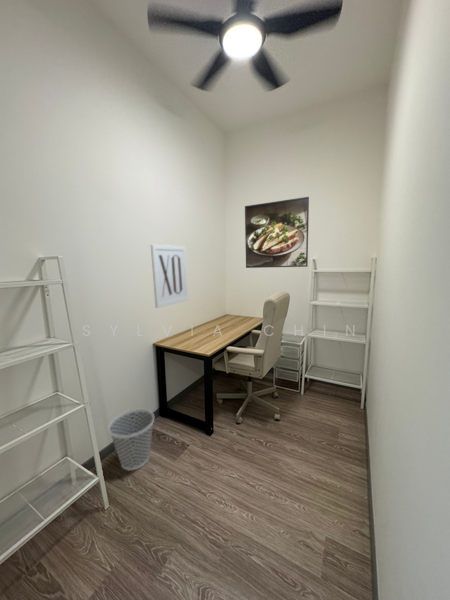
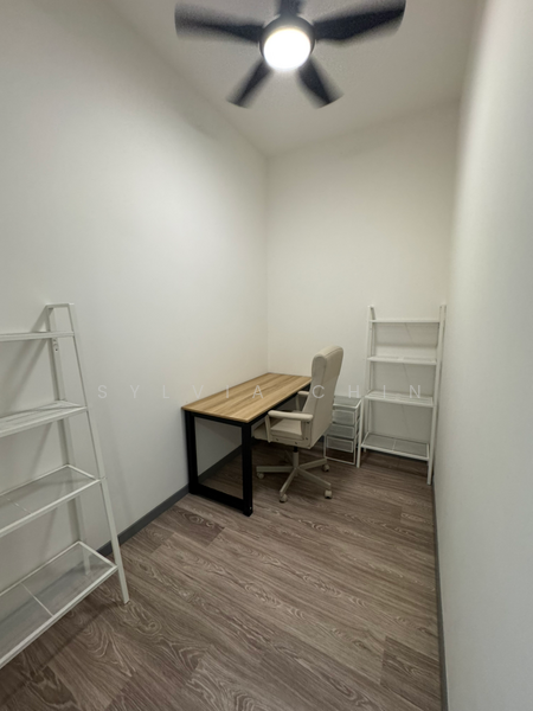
- wastebasket (133, 440)
- wall art (171, 275)
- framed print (275, 235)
